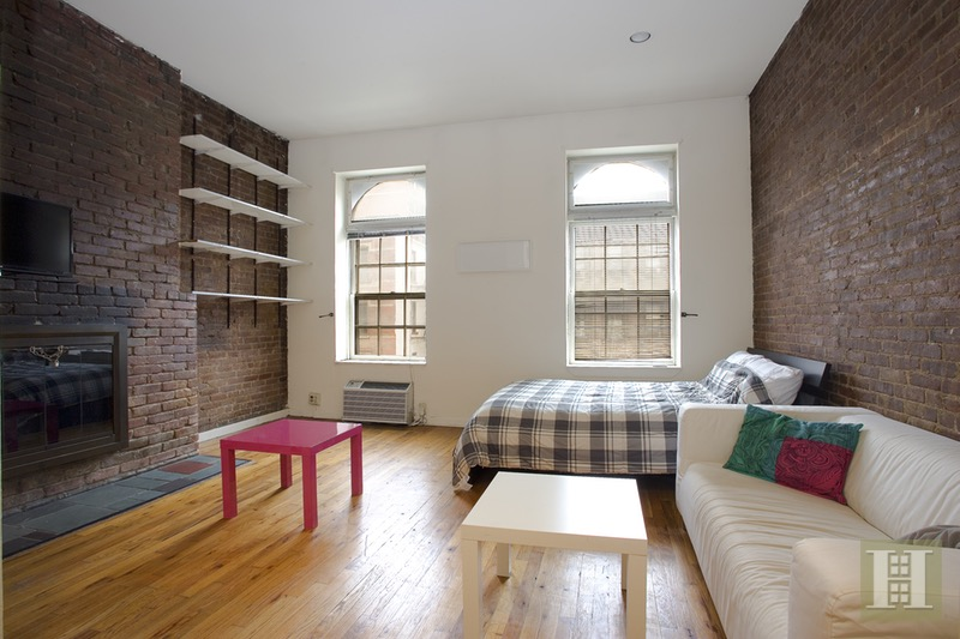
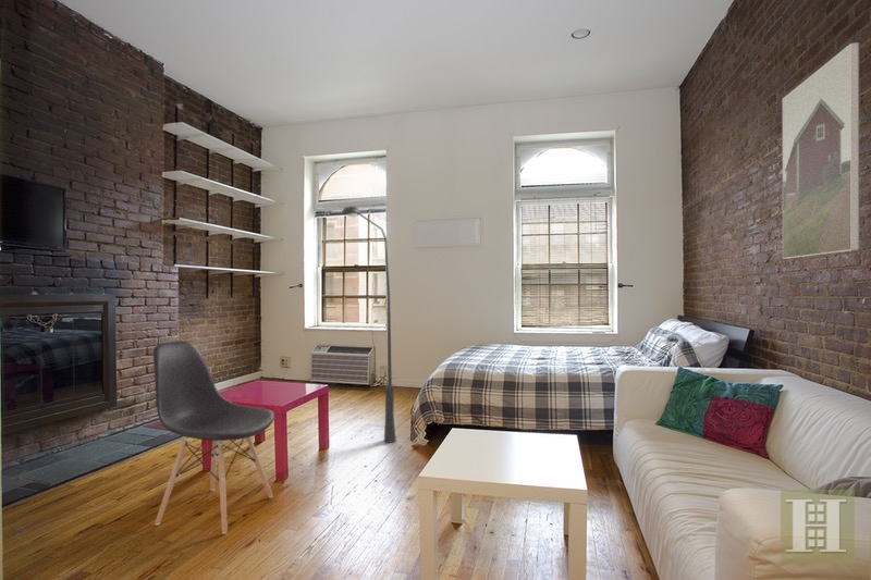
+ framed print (815, 164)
+ floor lamp (388, 332)
+ chair (213, 427)
